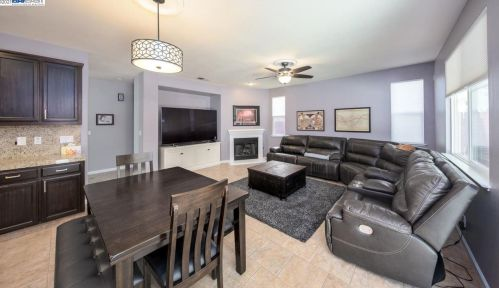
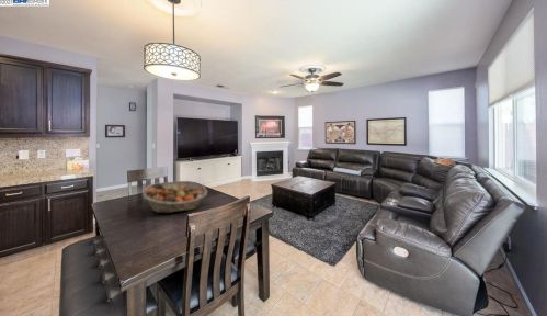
+ fruit basket (176, 195)
